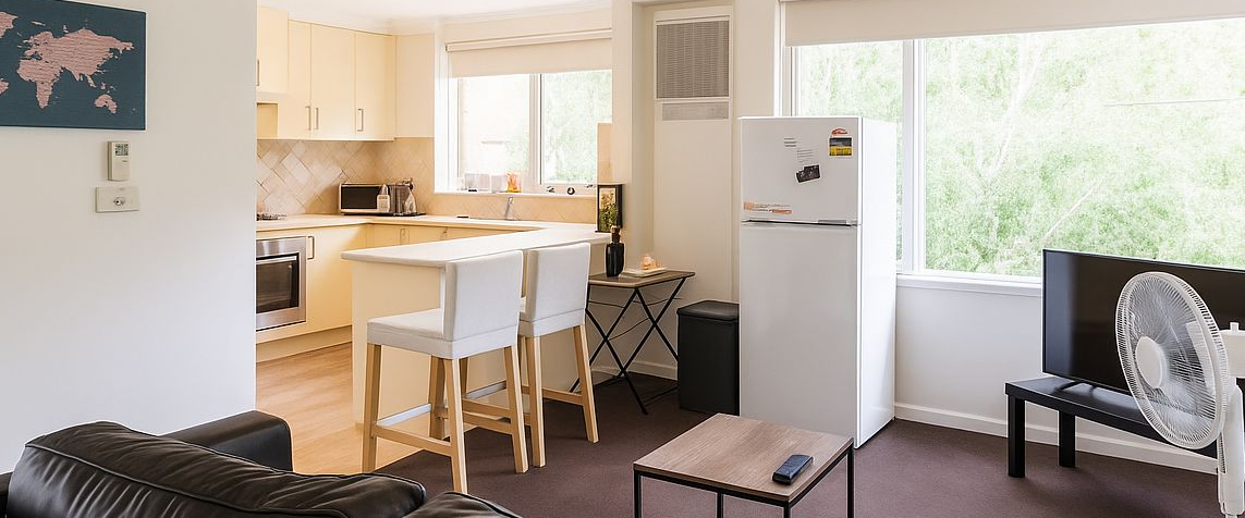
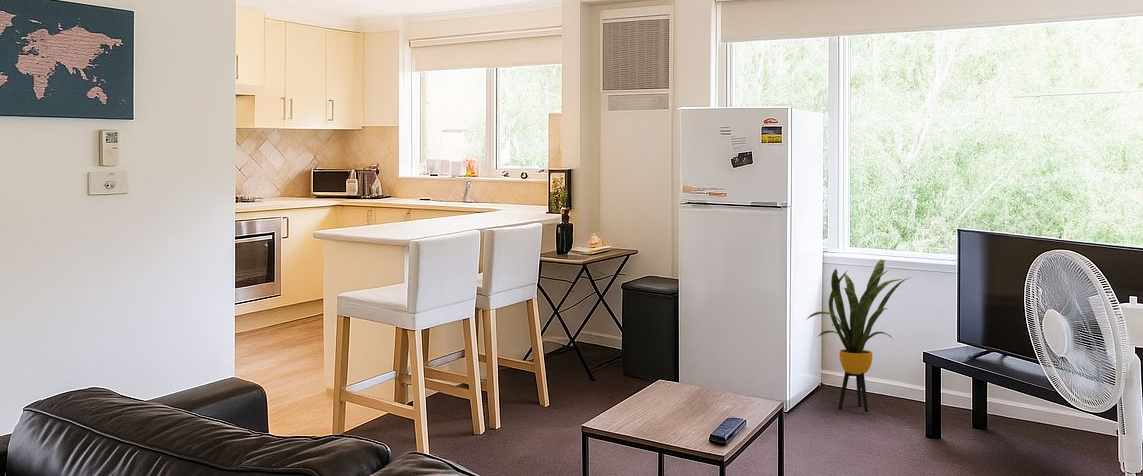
+ house plant (865, 334)
